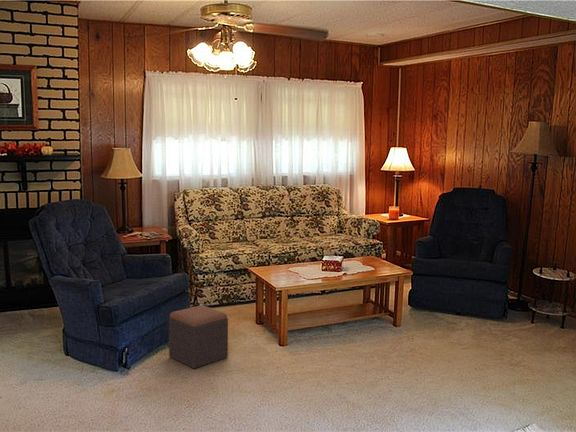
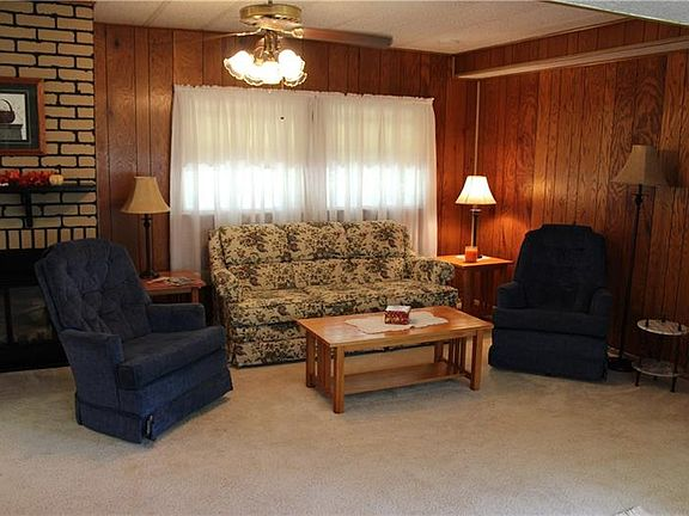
- footstool (198, 334)
